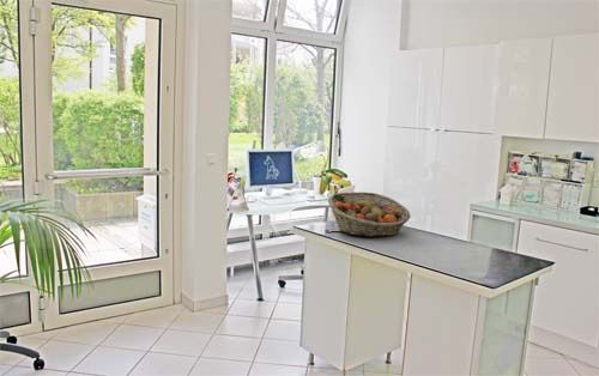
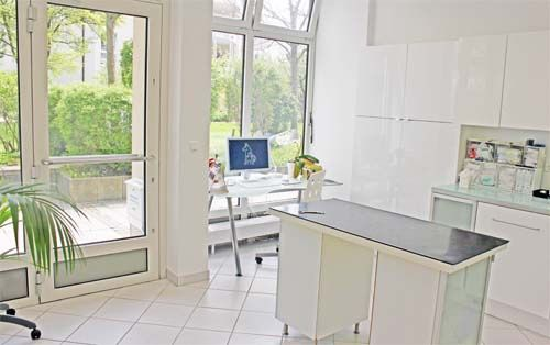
- fruit basket (368, 213)
